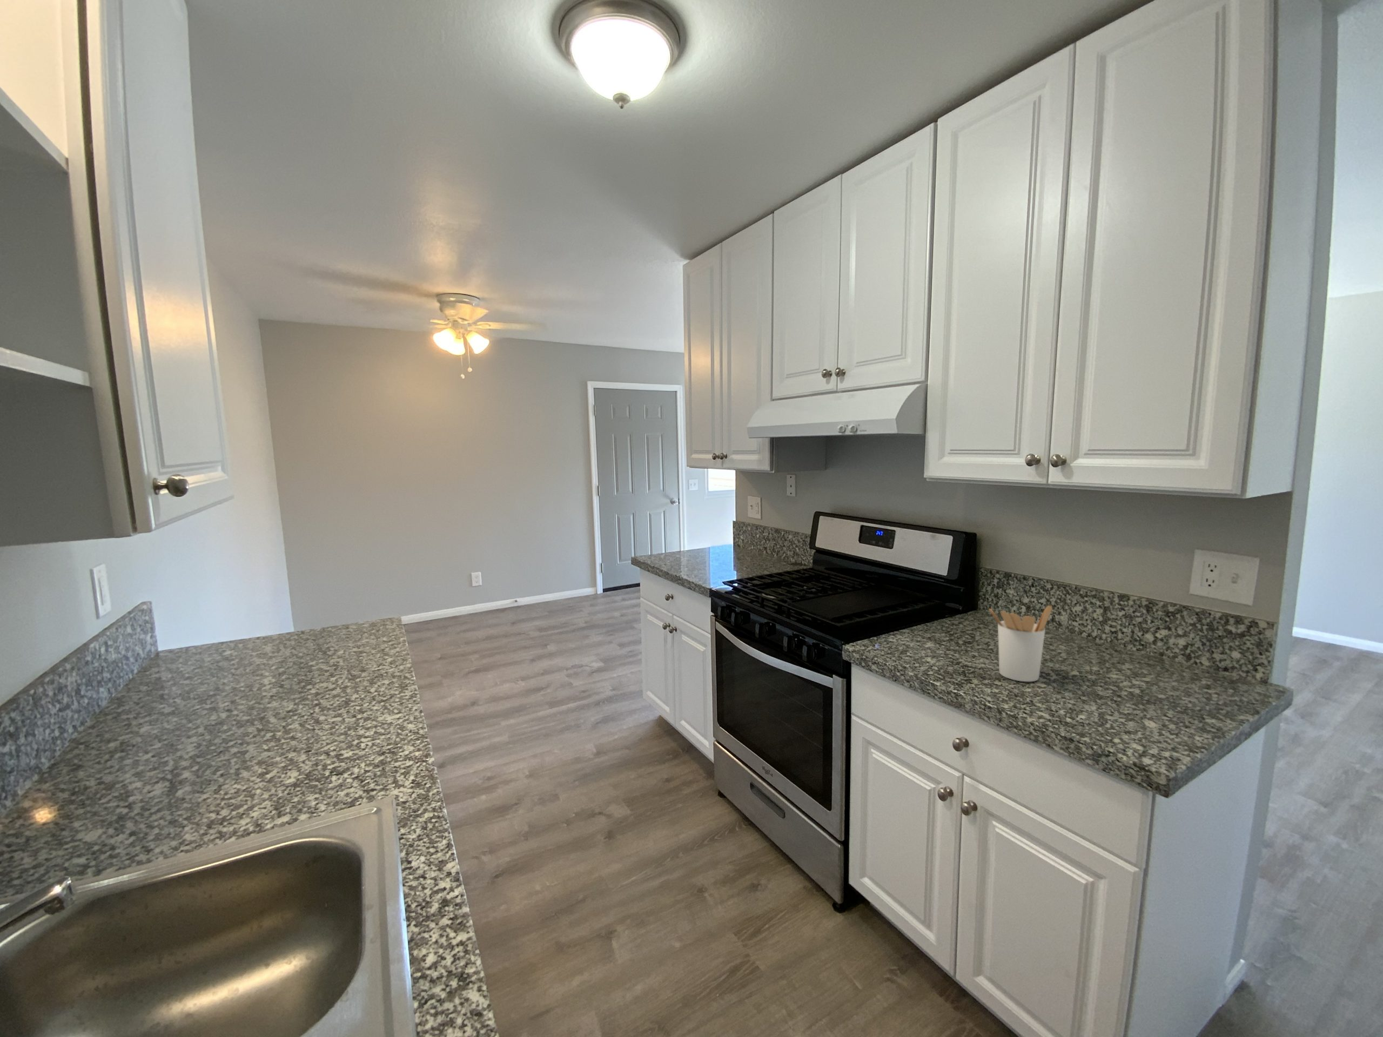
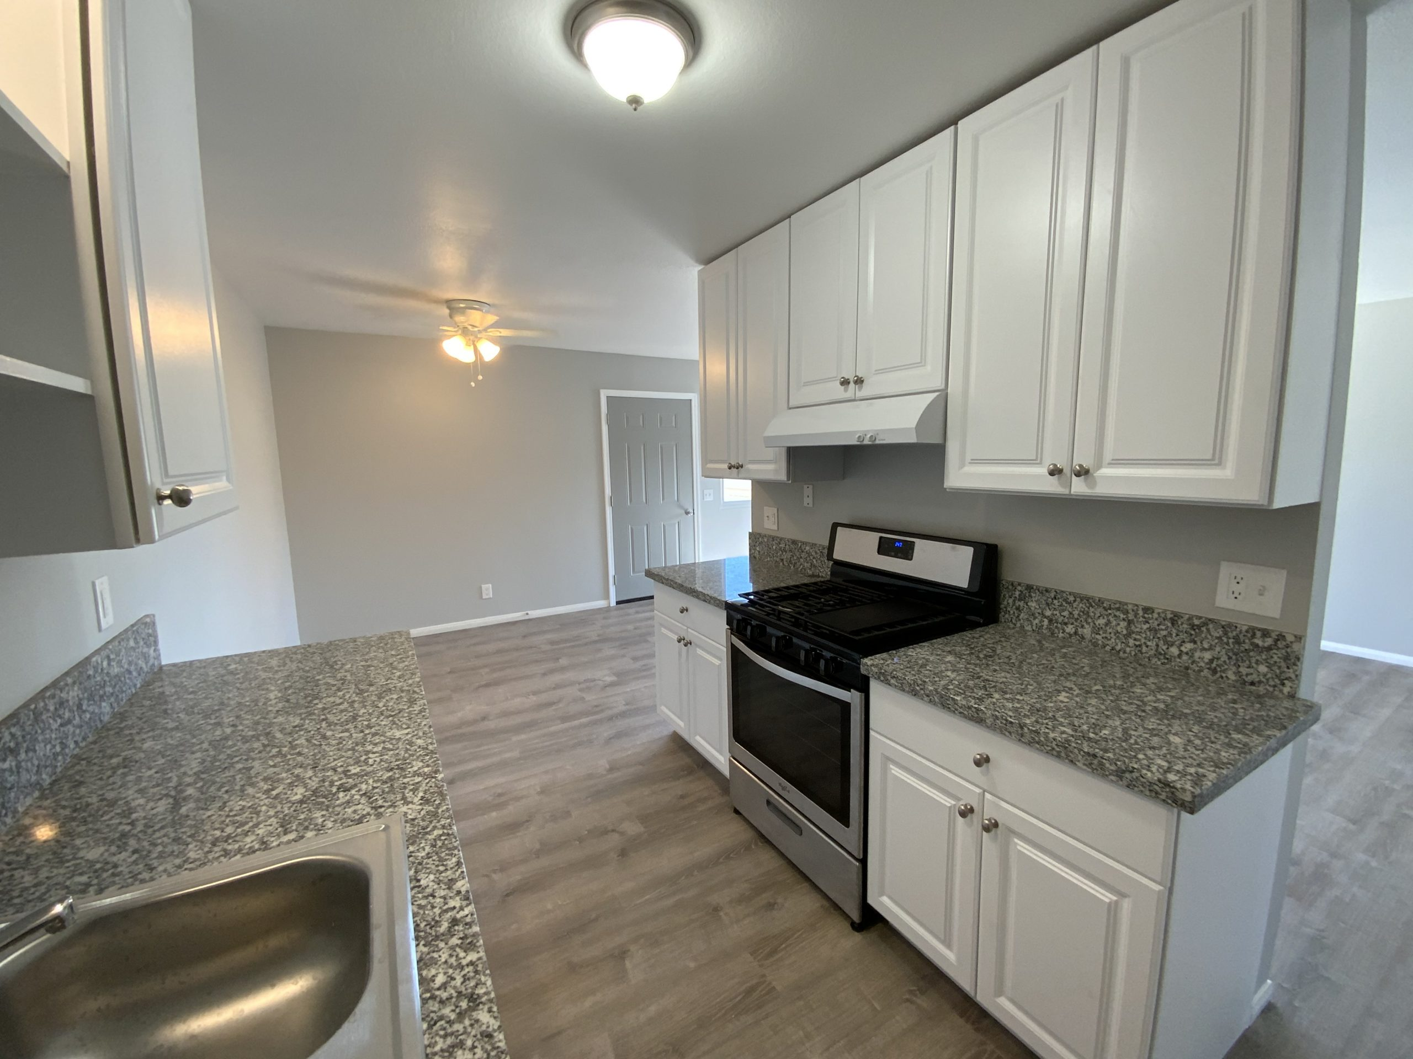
- utensil holder (1019, 642)
